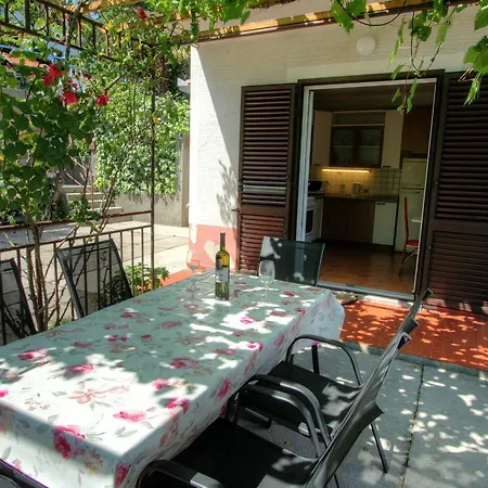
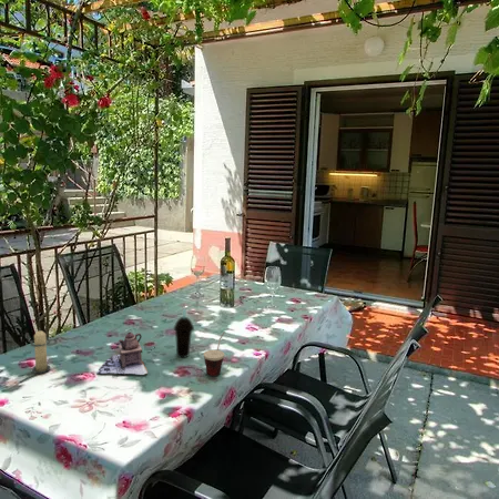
+ cup (216, 354)
+ candle (40, 349)
+ teapot (128, 348)
+ cup (183, 332)
